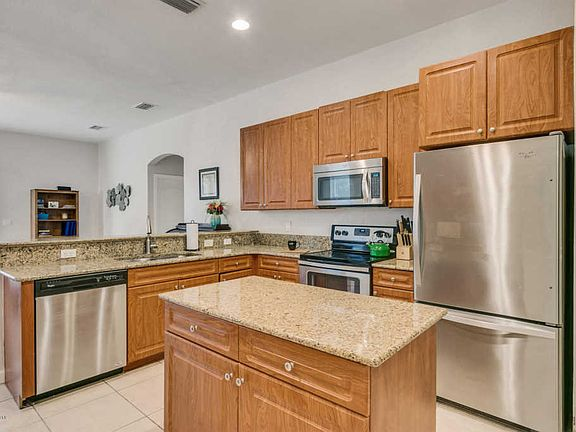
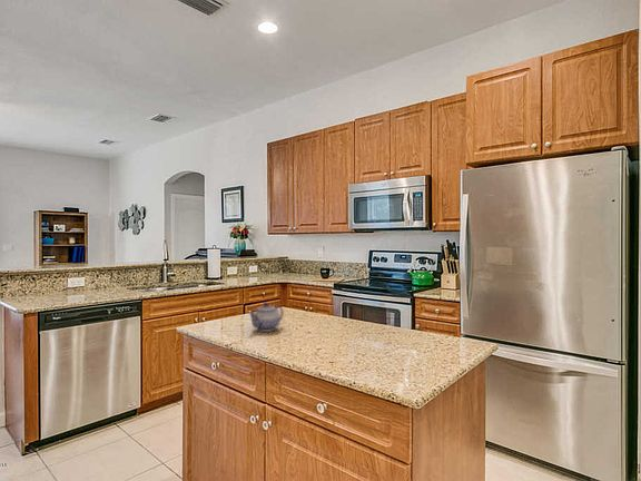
+ teapot (266, 315)
